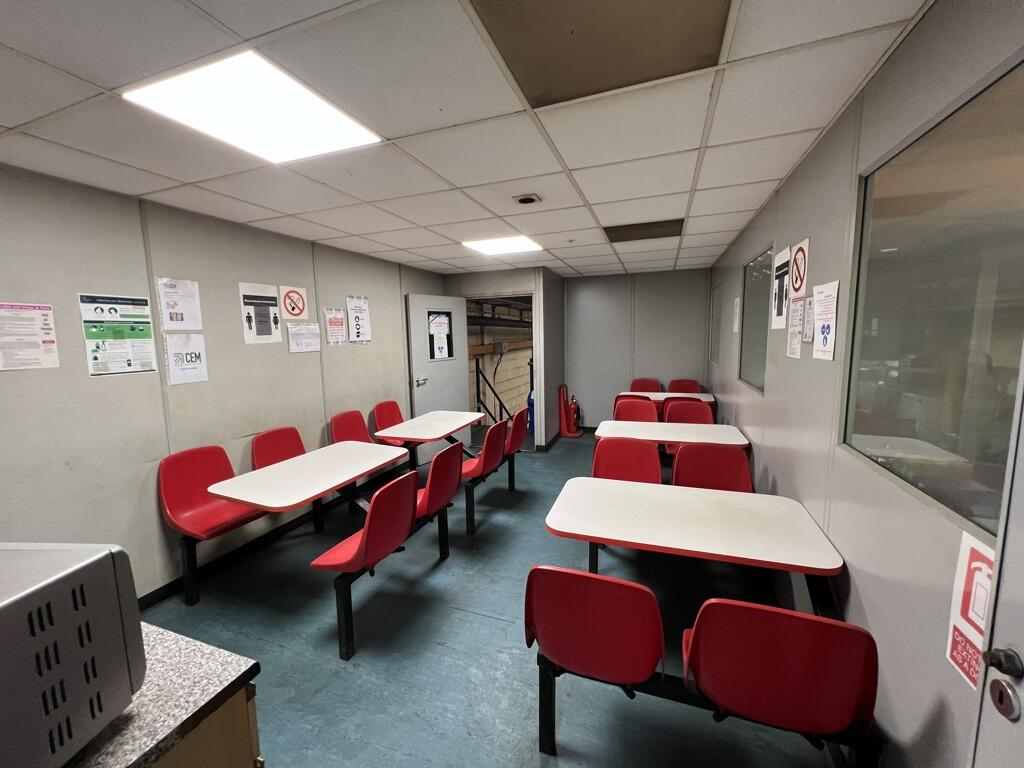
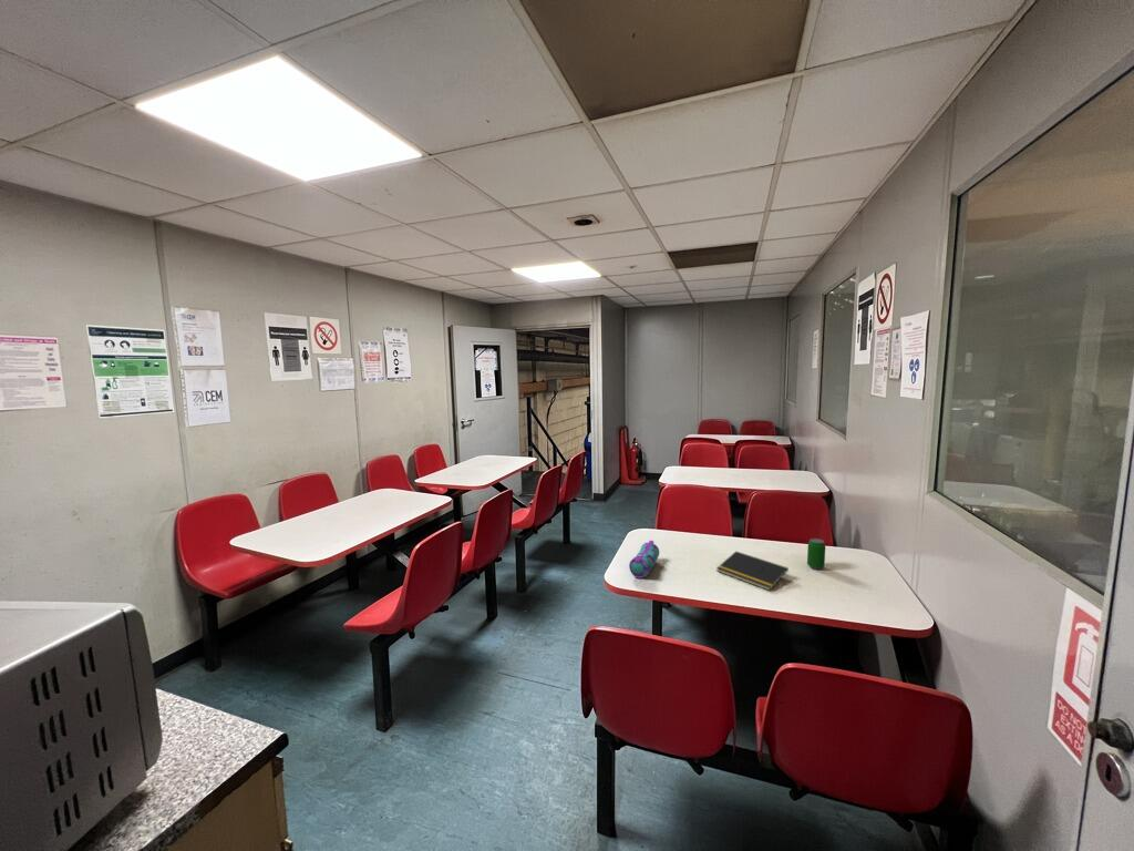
+ notepad (751, 568)
+ pencil case (645, 558)
+ beverage can (816, 553)
